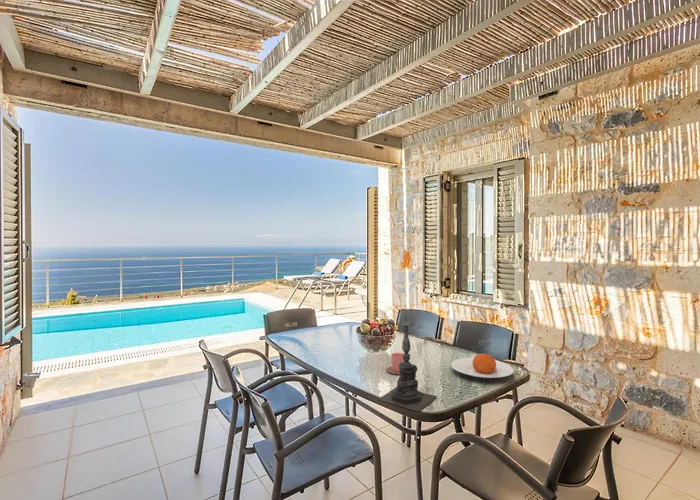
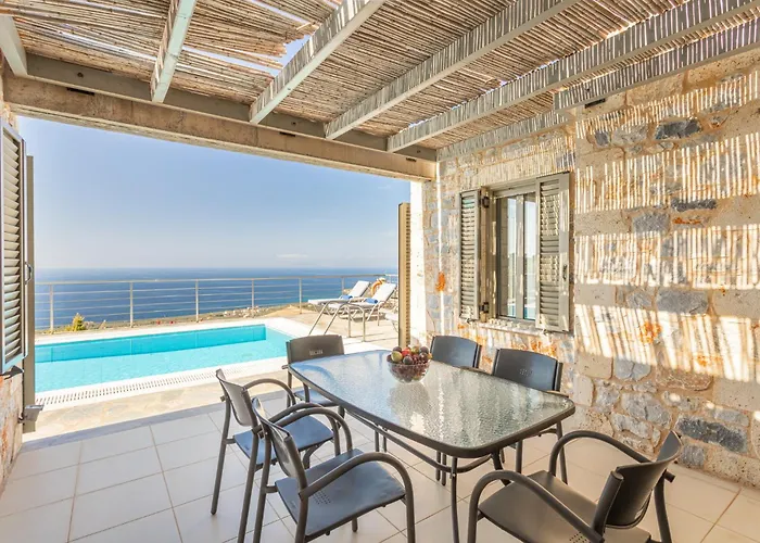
- candle holder (407, 353)
- cup (398, 362)
- plate (481, 364)
